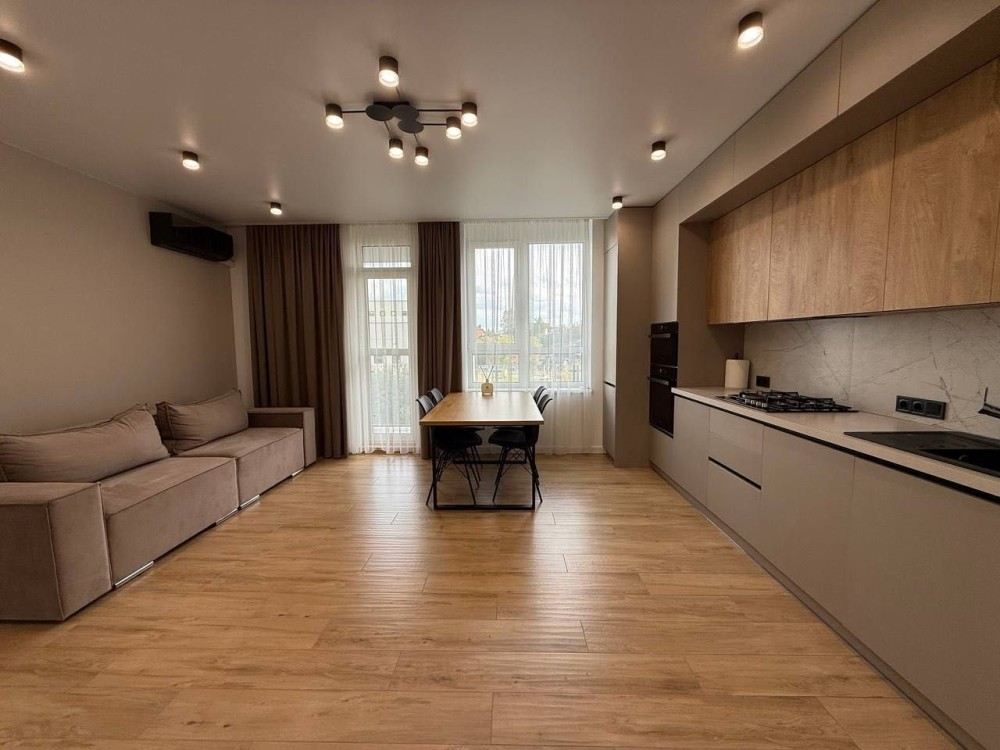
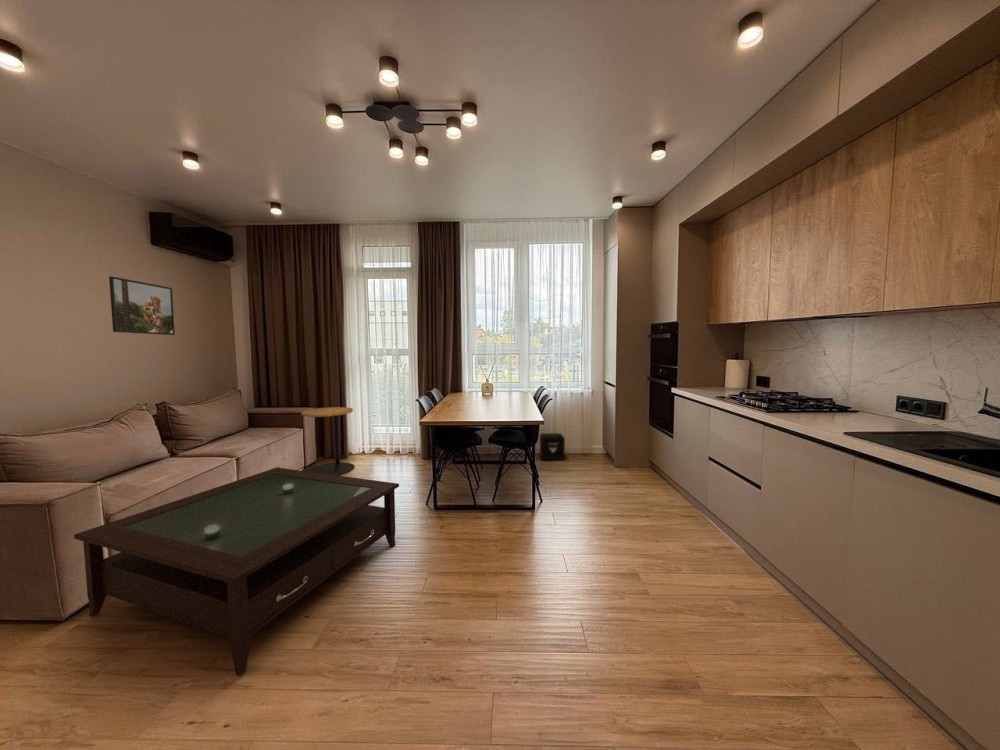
+ side table (334, 437)
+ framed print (144, 308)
+ air purifier (552, 446)
+ coffee table (263, 540)
